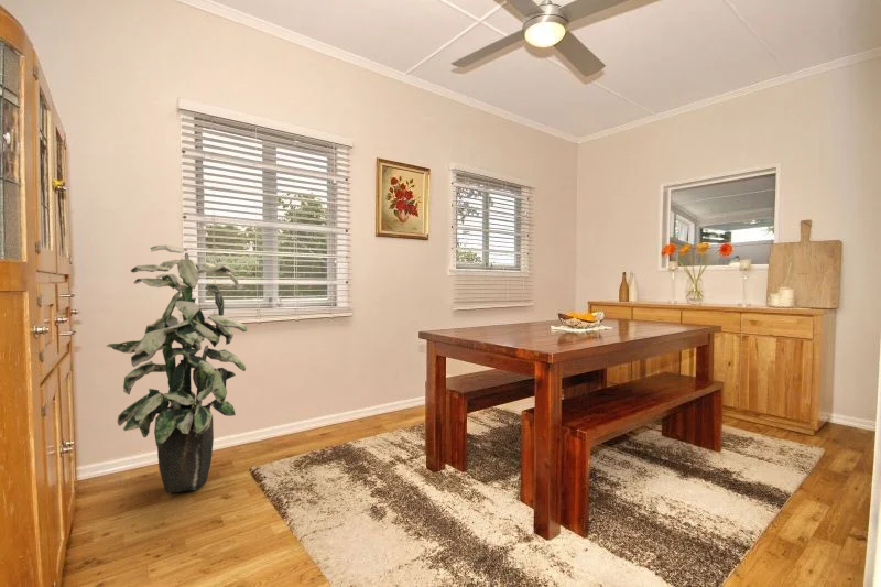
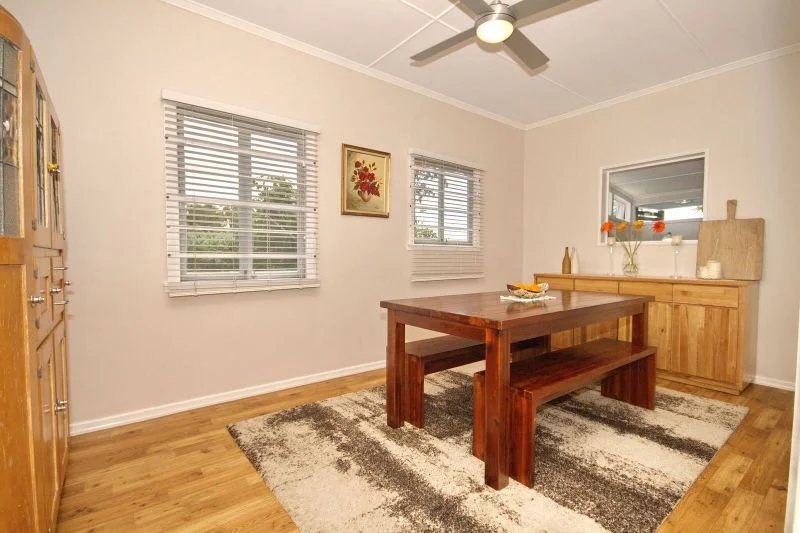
- indoor plant (180, 366)
